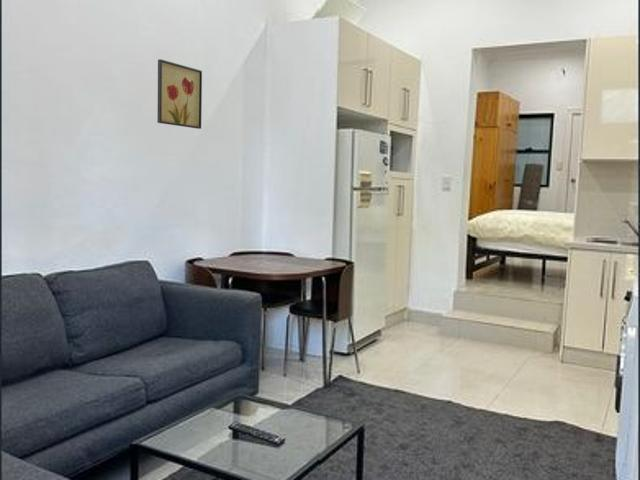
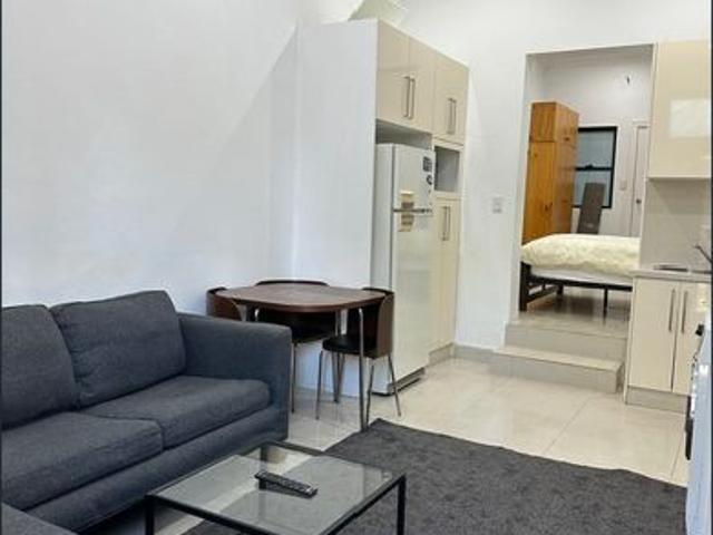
- wall art (179, 95)
